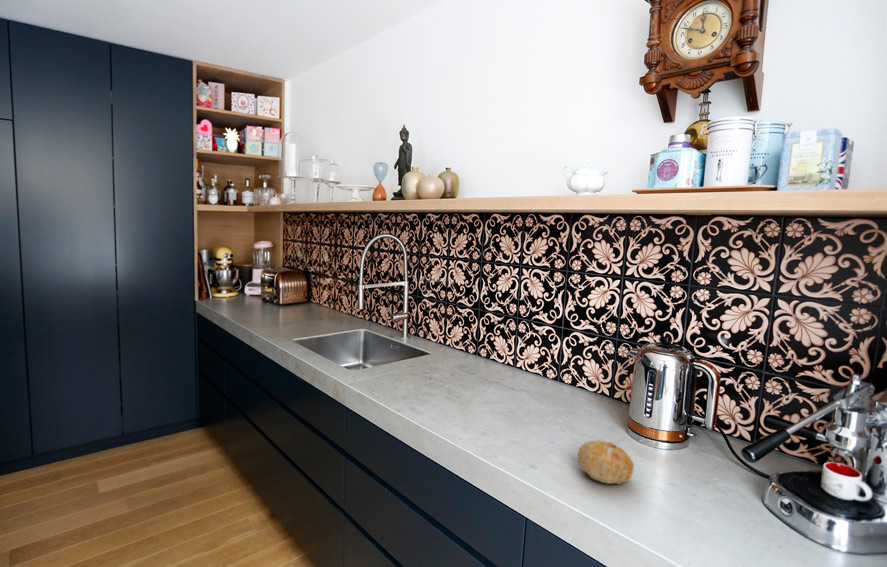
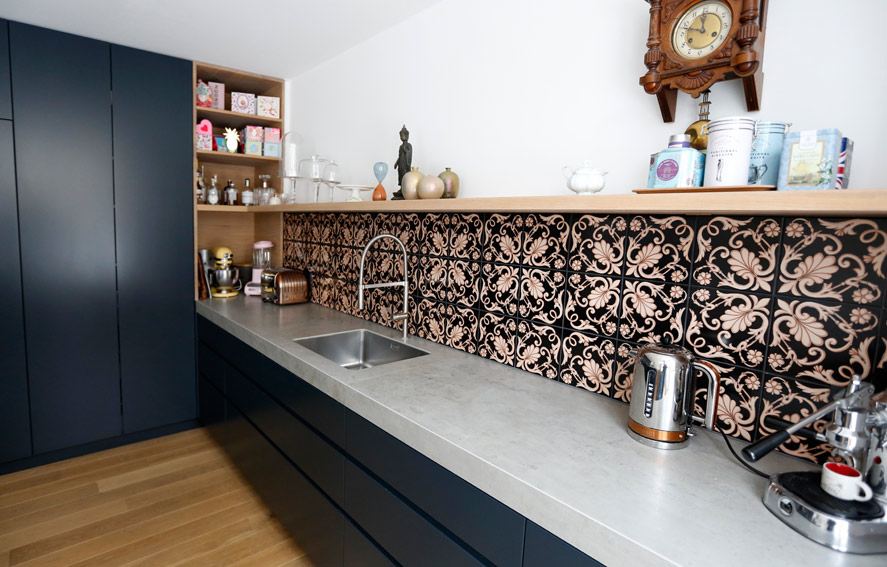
- fruit (605, 460)
